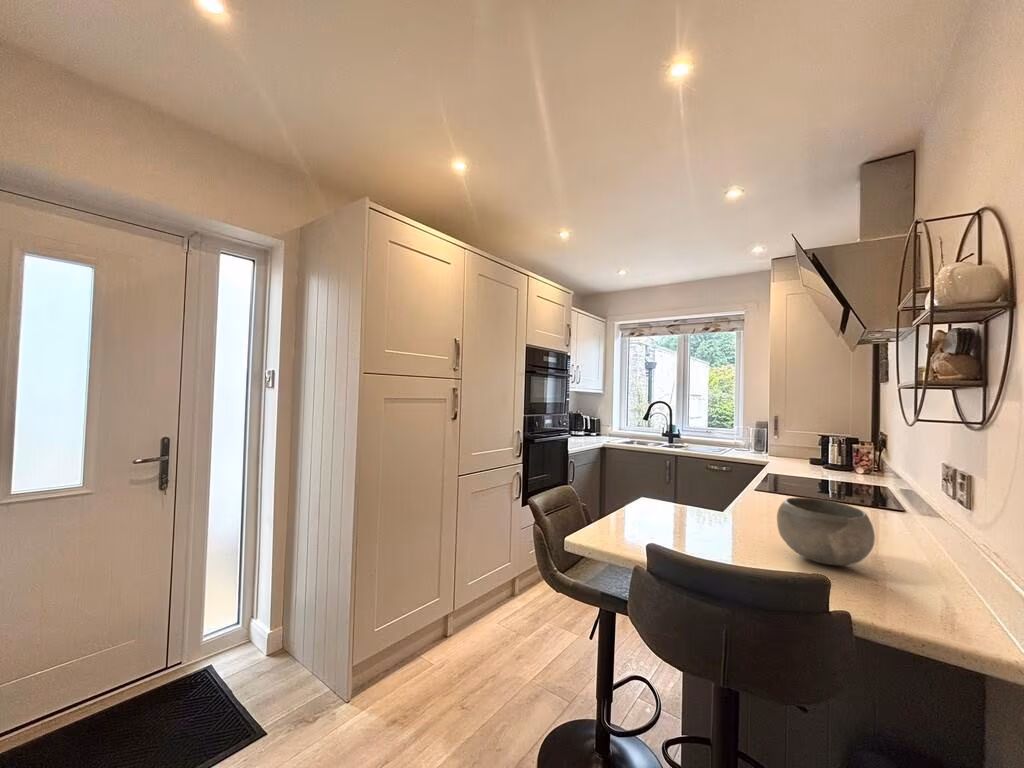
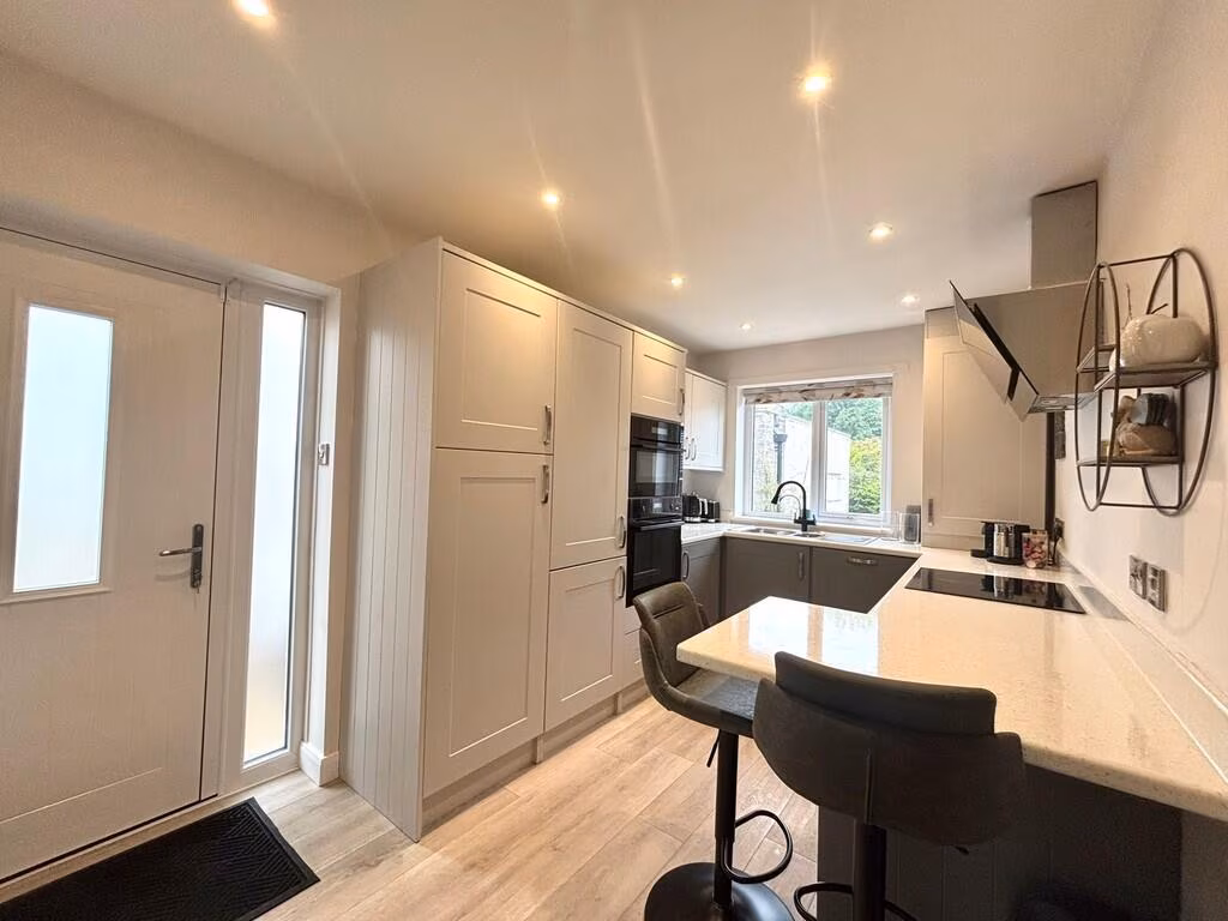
- bowl (822, 532)
